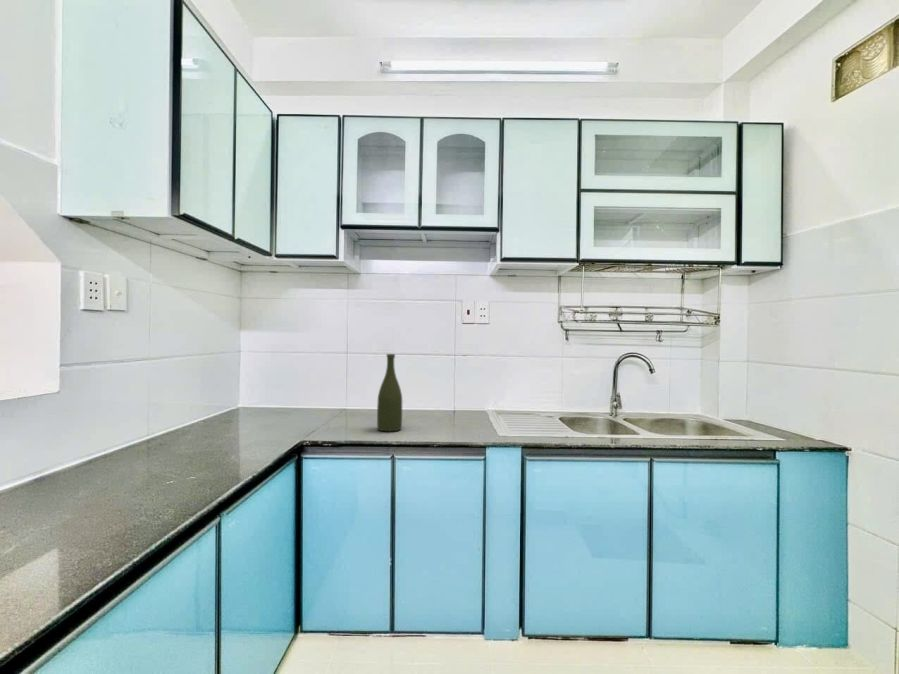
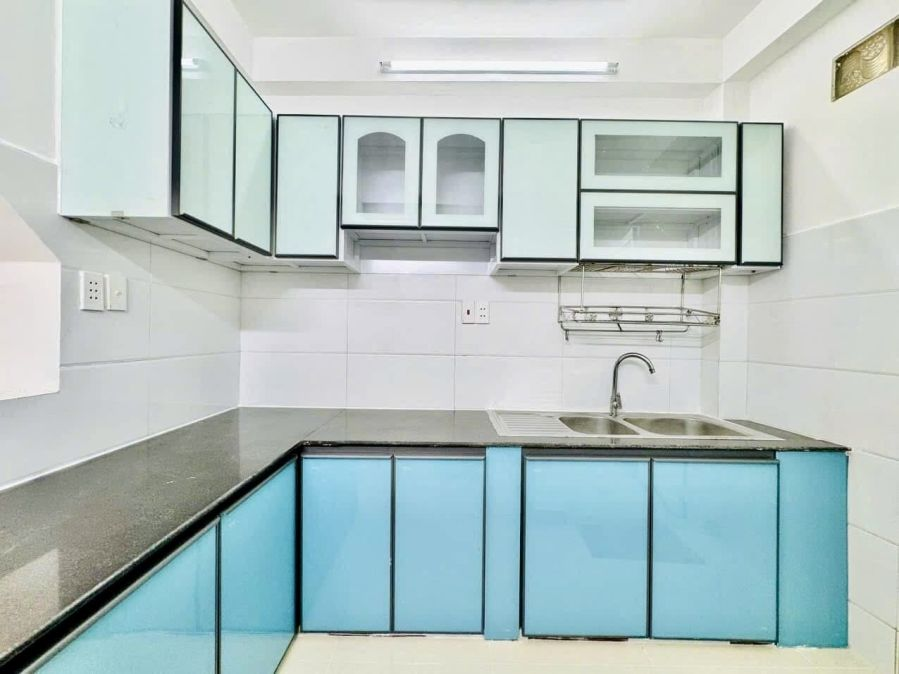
- bottle (390, 391)
